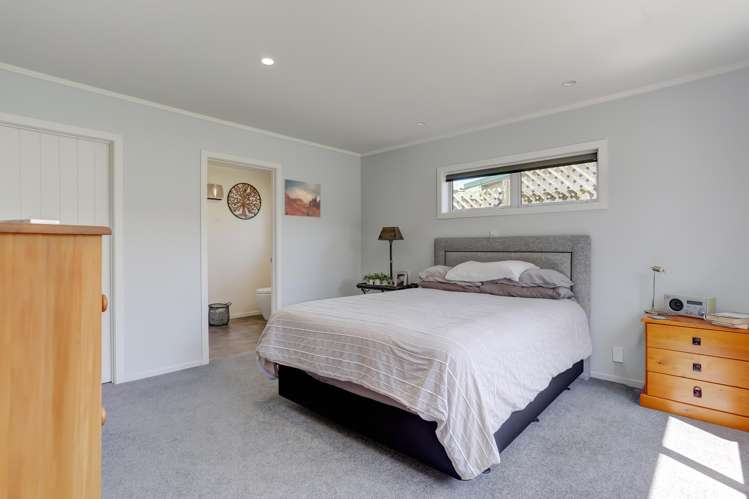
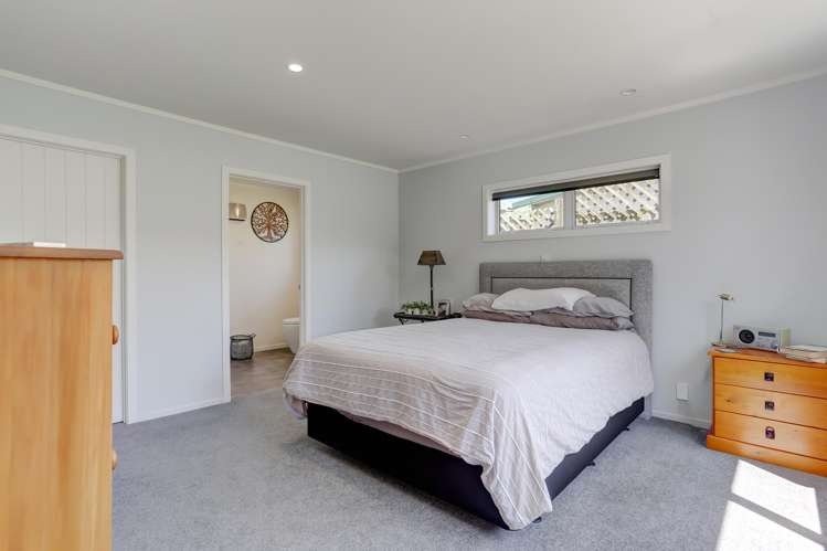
- wall art (303, 199)
